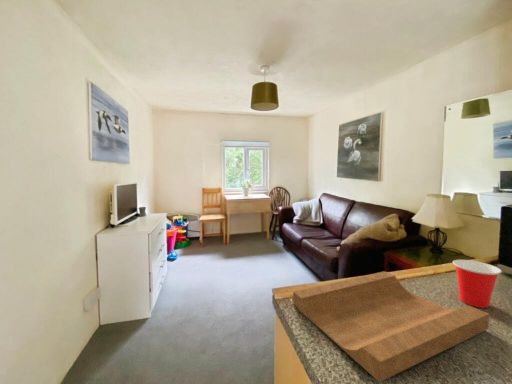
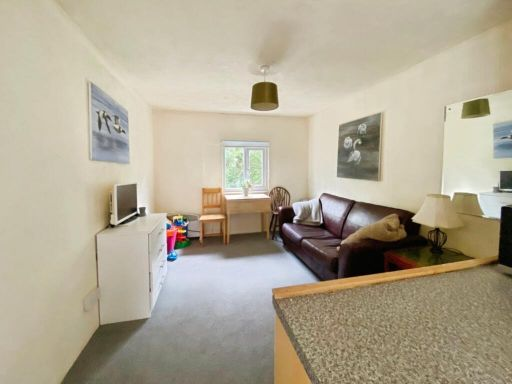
- cup (474, 283)
- cutting board (382, 308)
